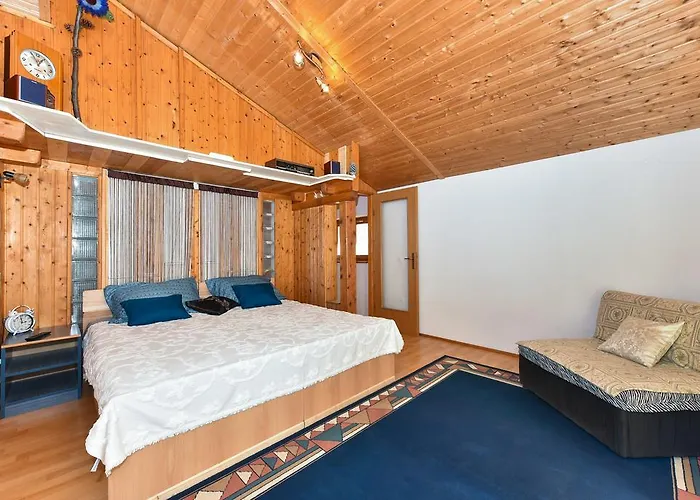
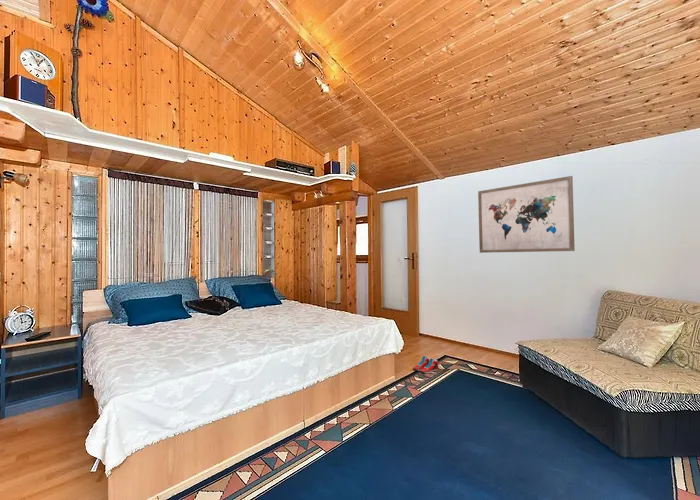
+ wall art (521, 218)
+ shoe (425, 363)
